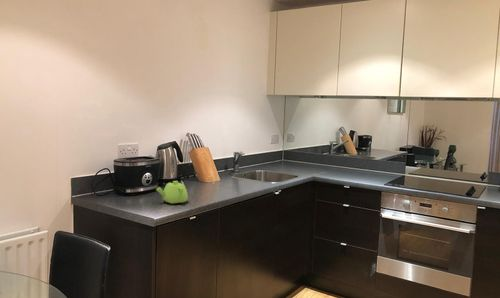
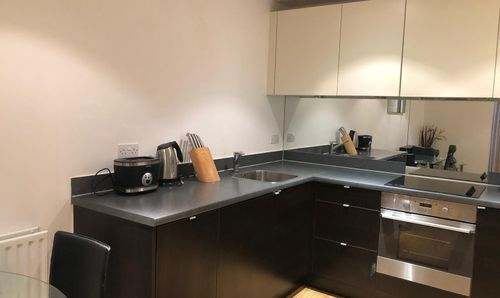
- teapot (171, 191)
